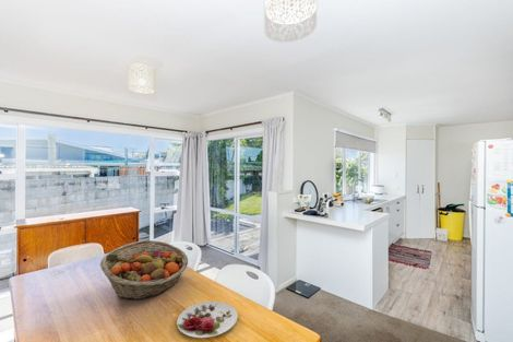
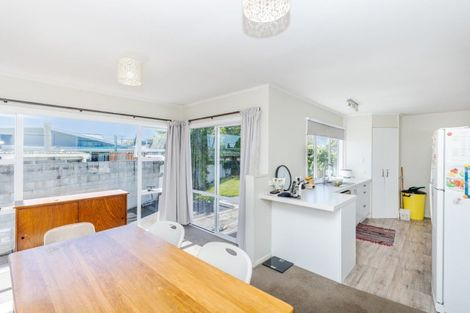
- plate (207, 317)
- fruit basket (147, 266)
